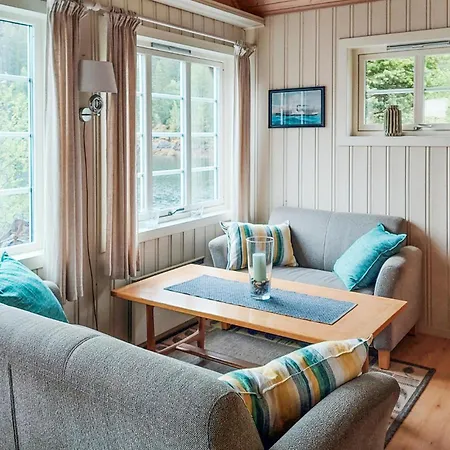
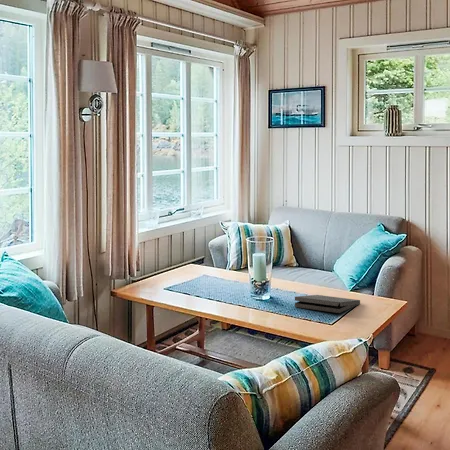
+ pizza box (327, 300)
